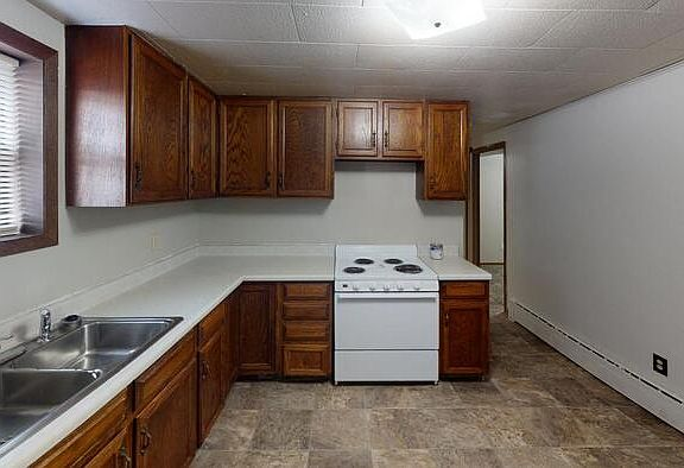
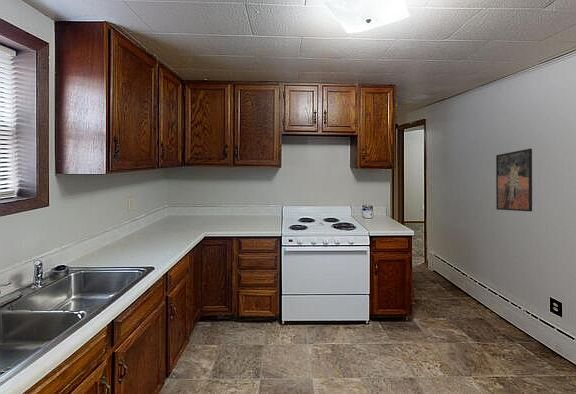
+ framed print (512, 181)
